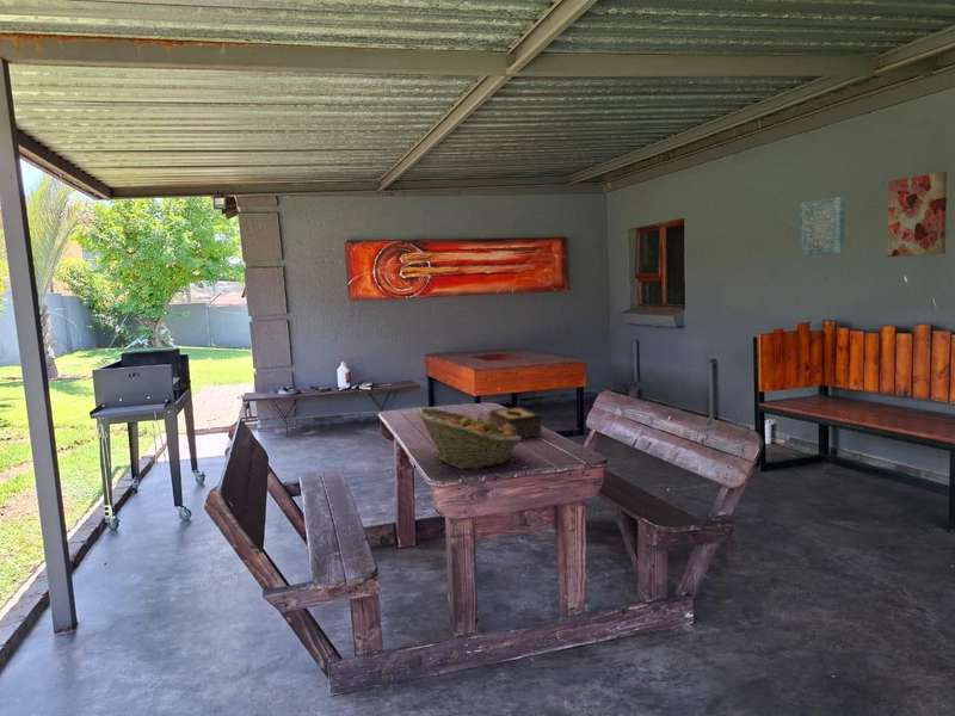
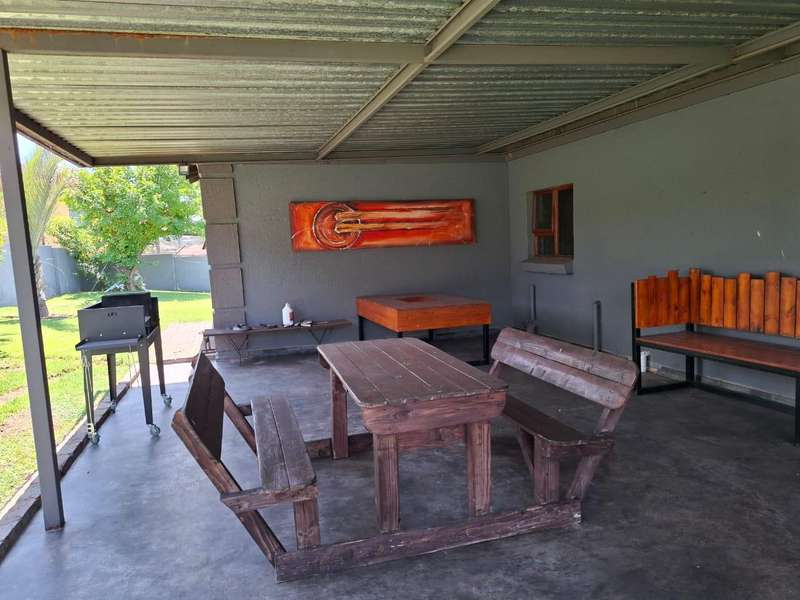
- wall art (821, 227)
- fruit basket (468, 433)
- tissue box (515, 422)
- wall art (916, 216)
